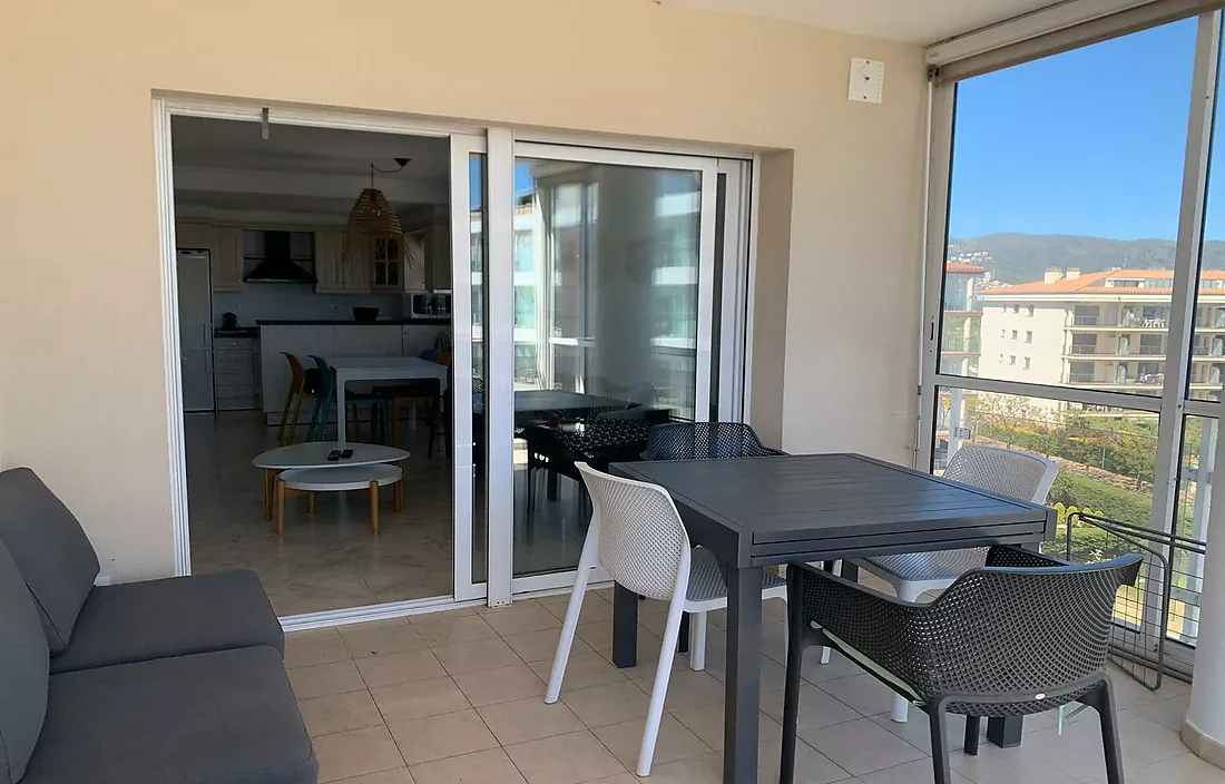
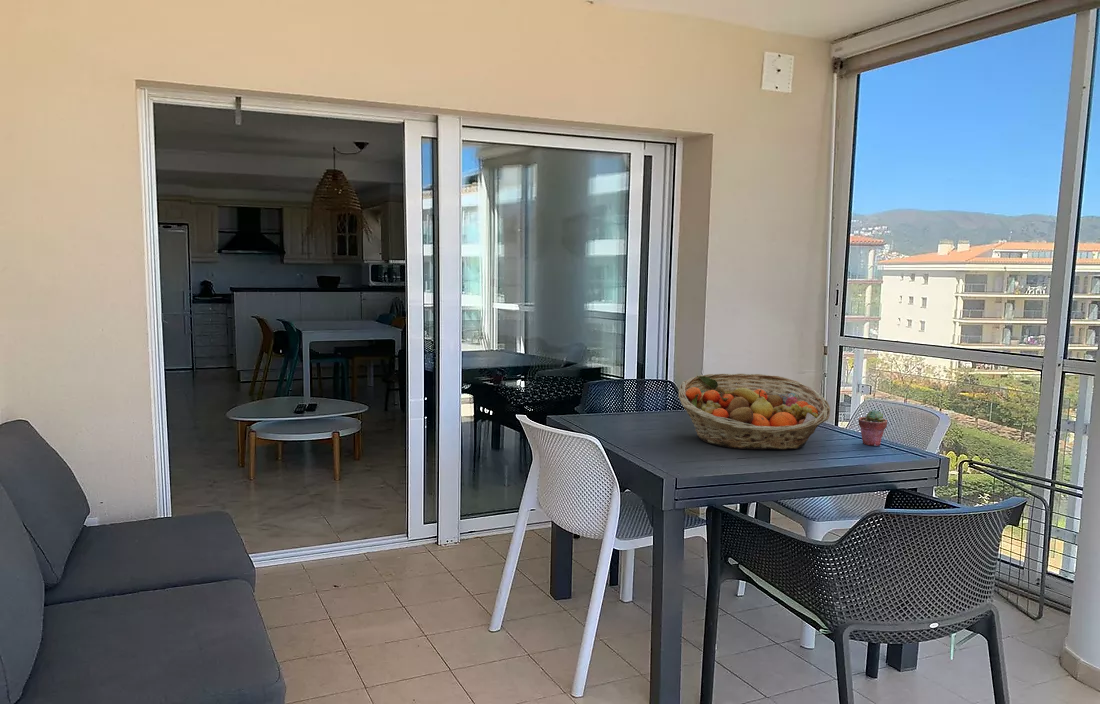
+ fruit basket (751, 410)
+ potted succulent (872, 426)
